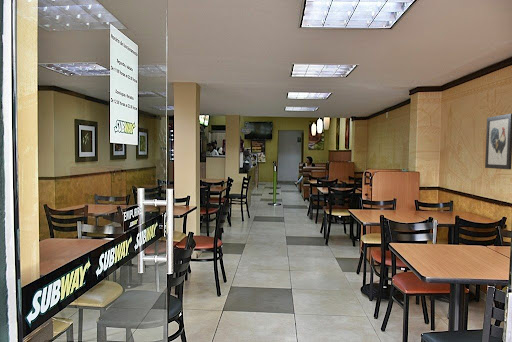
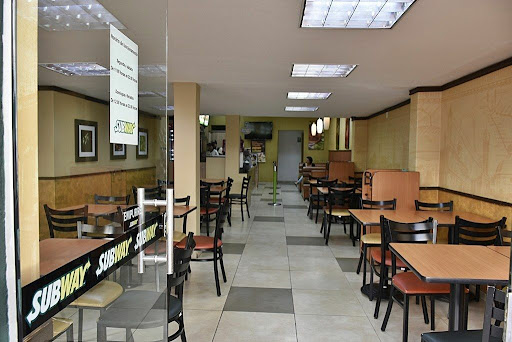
- wall art (498, 142)
